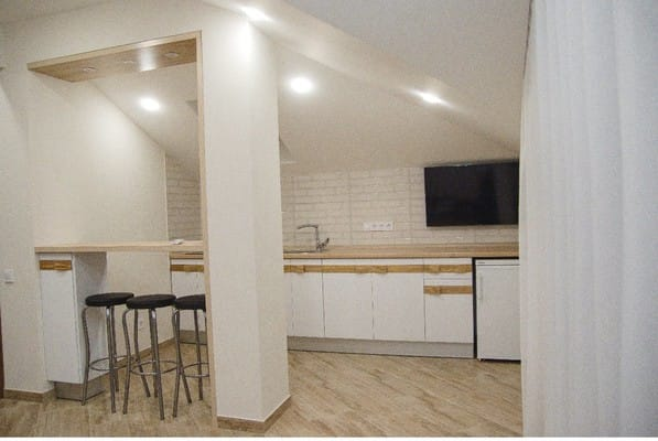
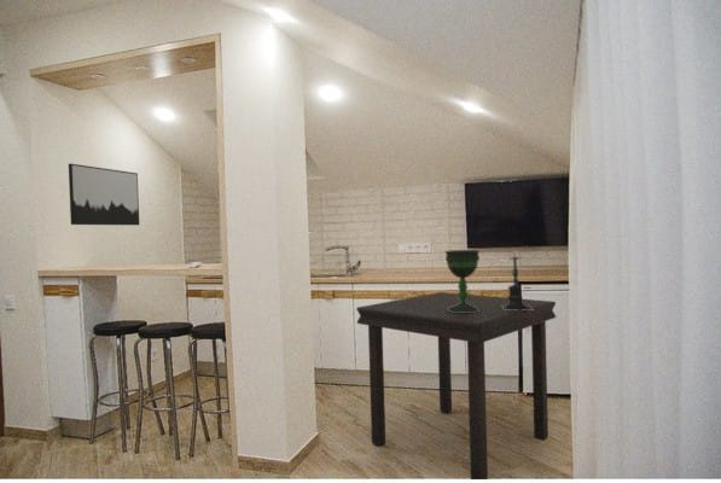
+ wall art (106, 197)
+ chalice (463, 280)
+ candle holder (516, 278)
+ dining table (449, 372)
